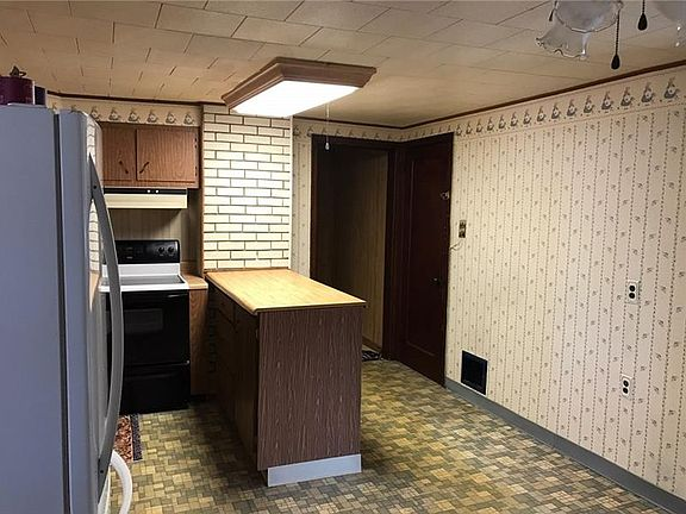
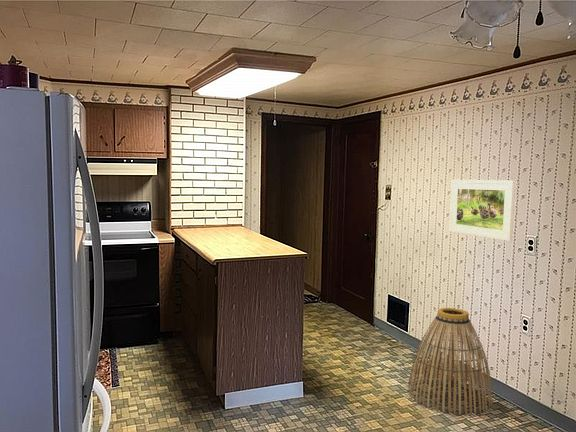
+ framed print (479, 208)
+ basket (451, 353)
